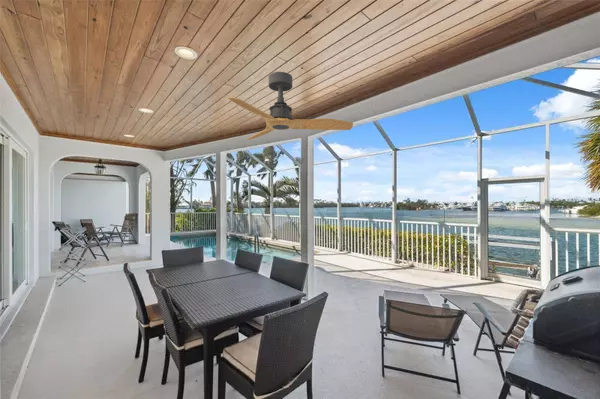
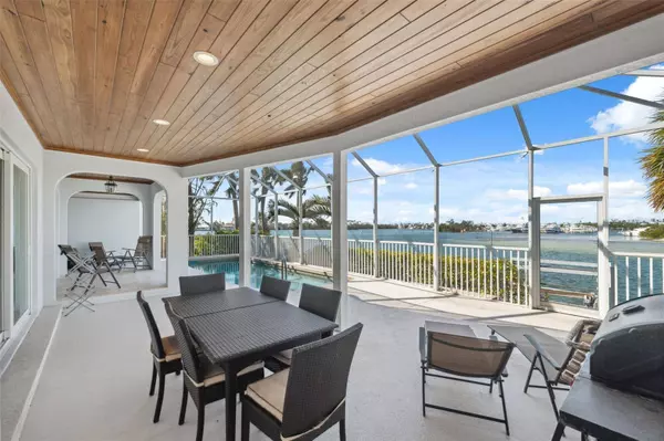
- ceiling fan (290, 107)
